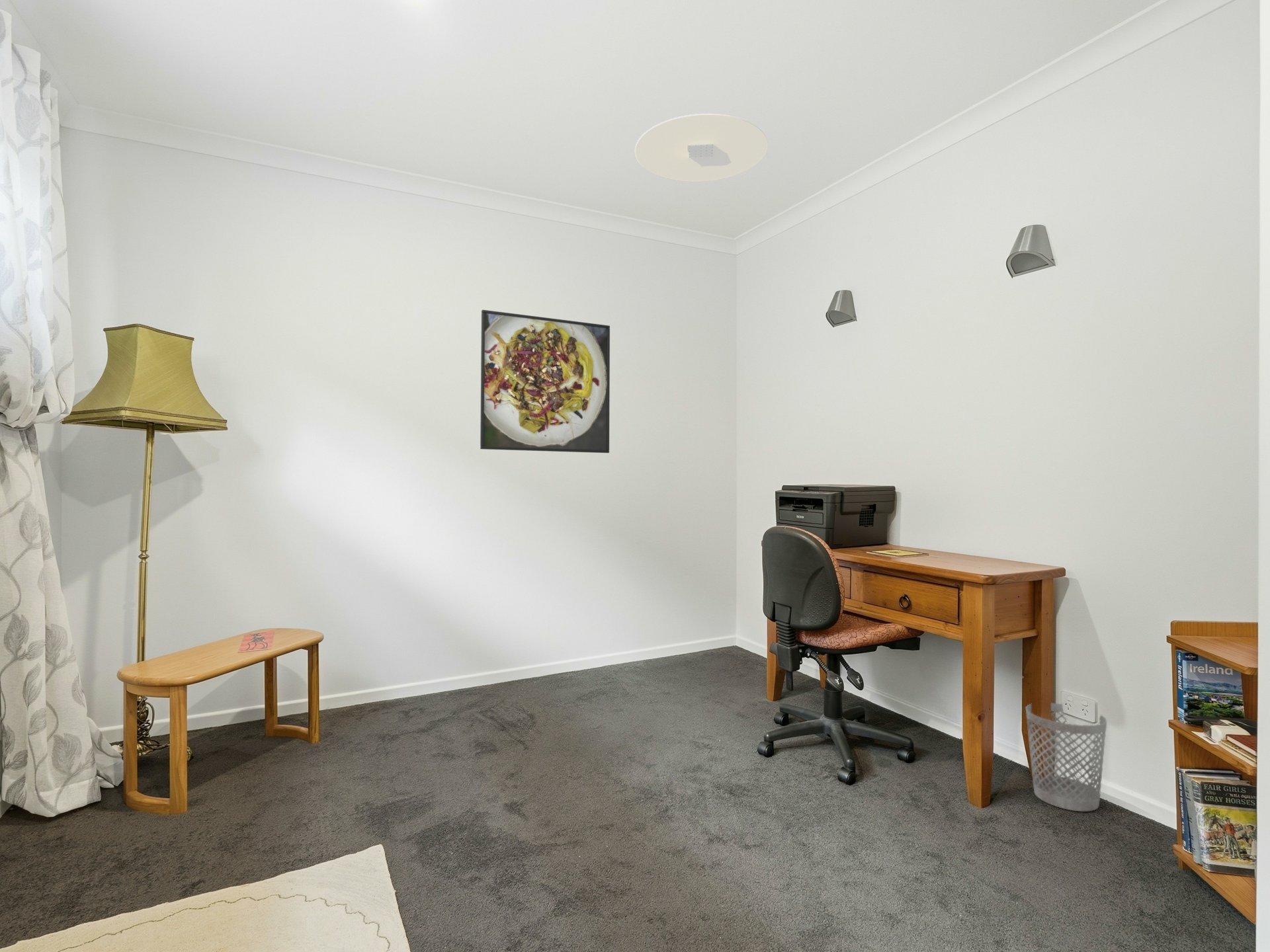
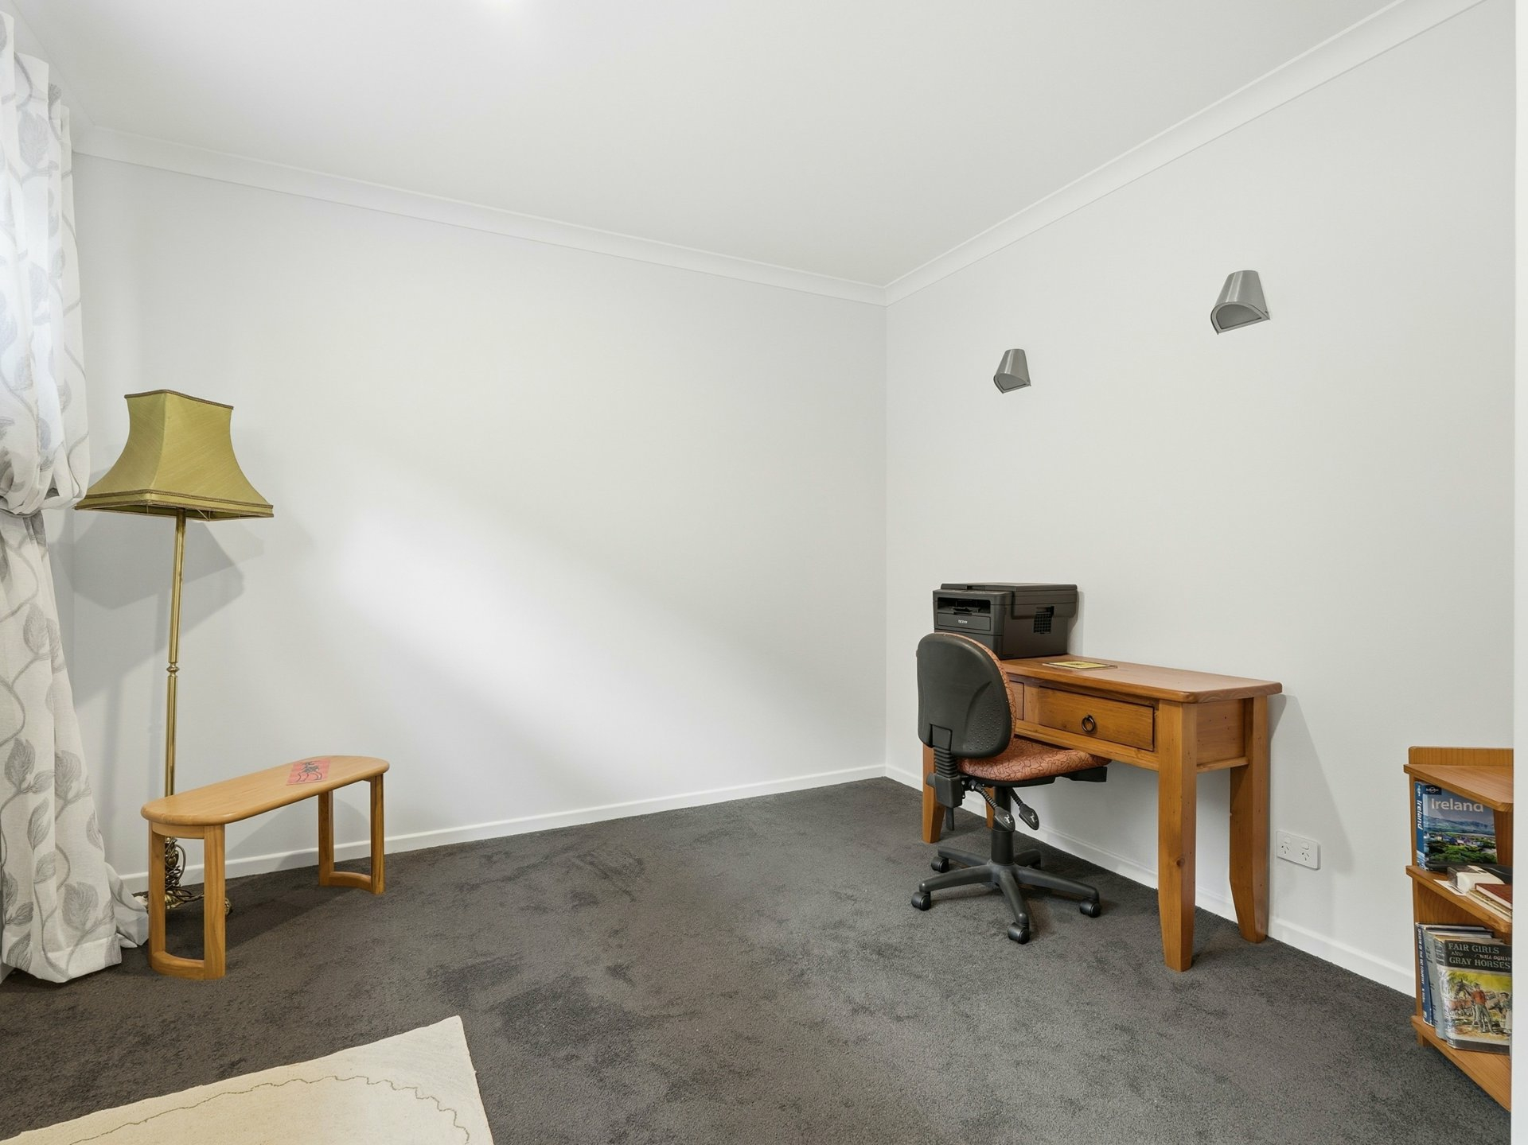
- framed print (548, 384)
- ceiling light (700, 145)
- wastebasket (1065, 756)
